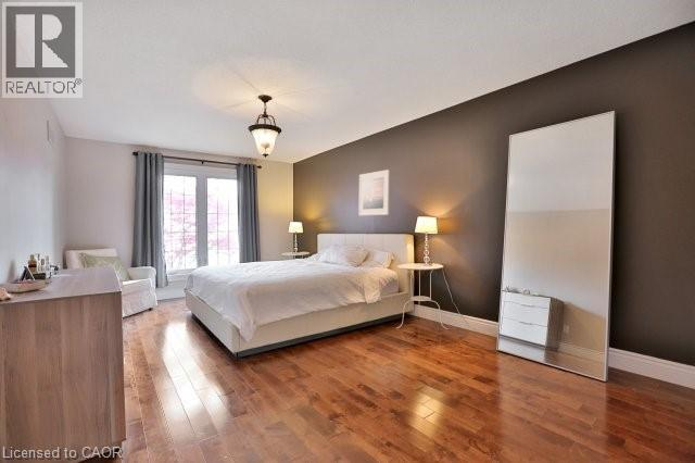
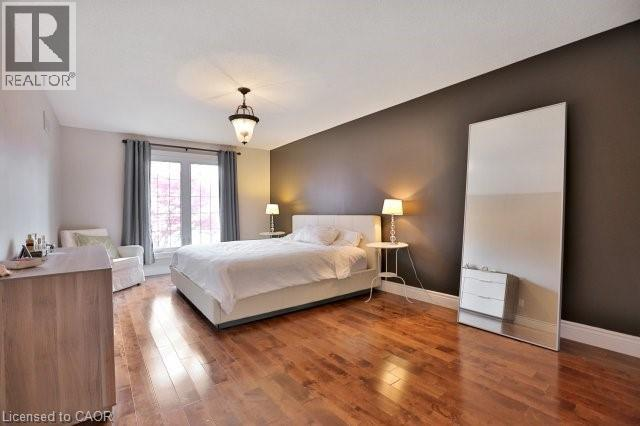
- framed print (372, 193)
